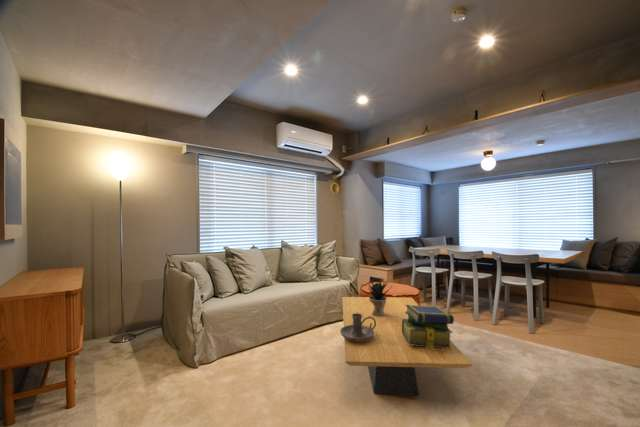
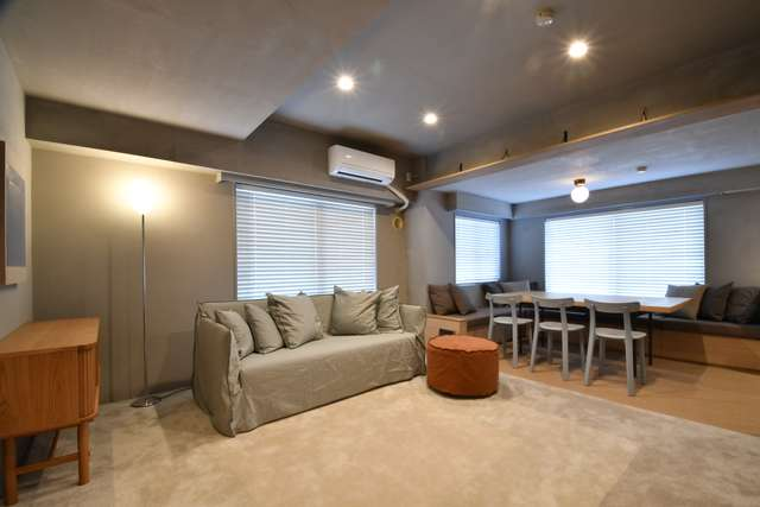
- stack of books (426, 323)
- coffee table (388, 345)
- potted plant (378, 296)
- candle holder (360, 324)
